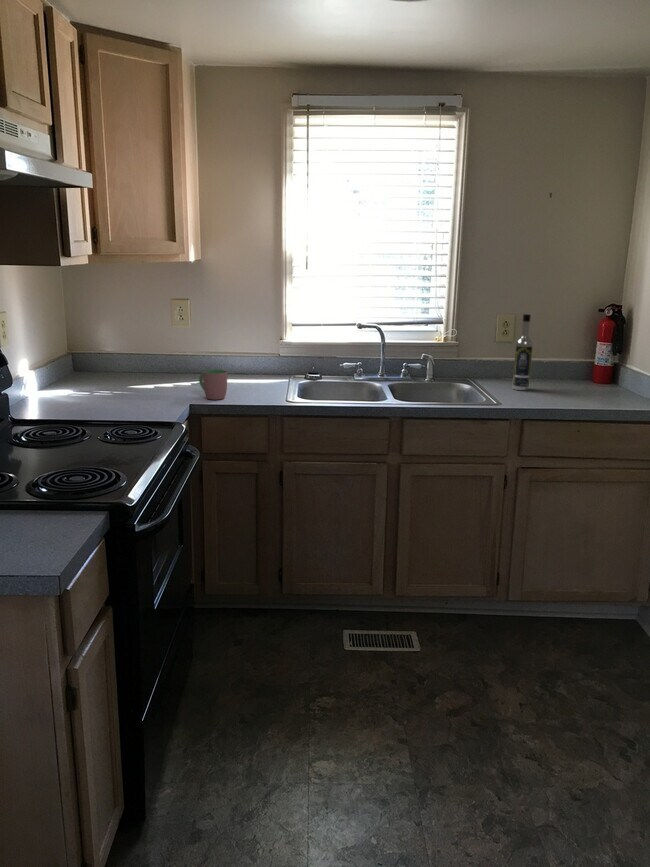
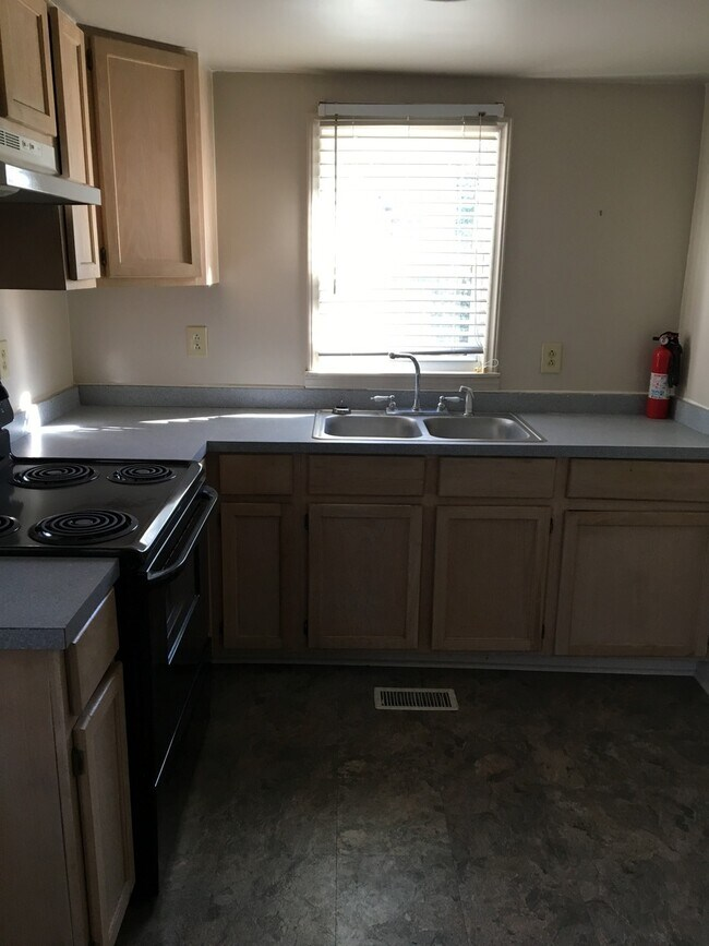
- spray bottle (523, 352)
- cup (212, 384)
